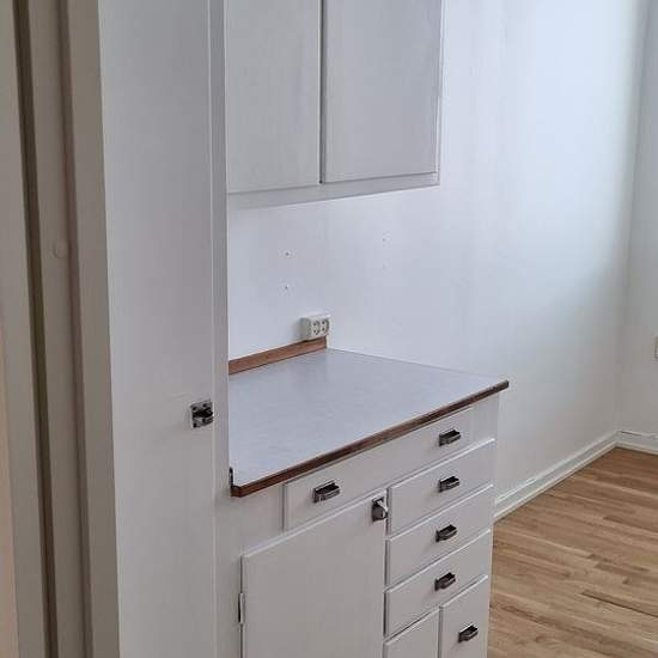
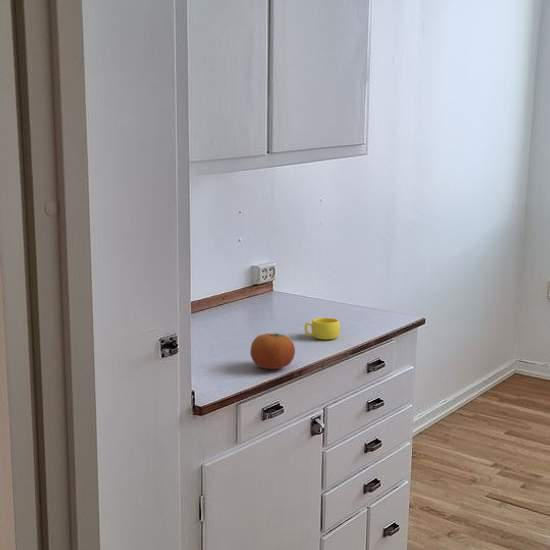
+ cup (321, 329)
+ fruit (272, 351)
